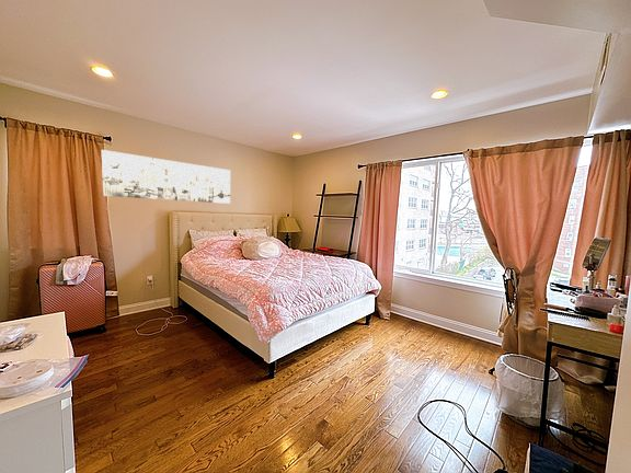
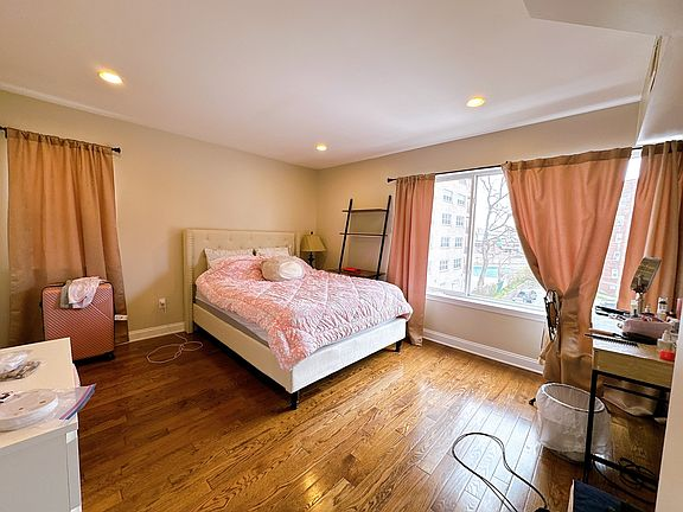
- wall art (175, 181)
